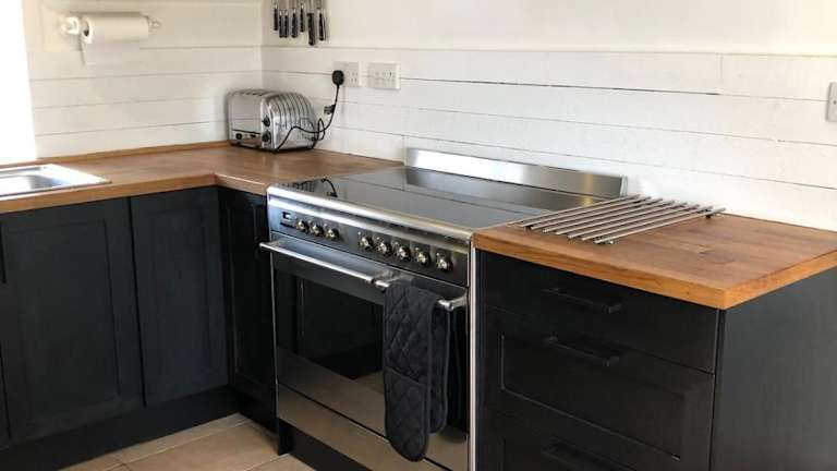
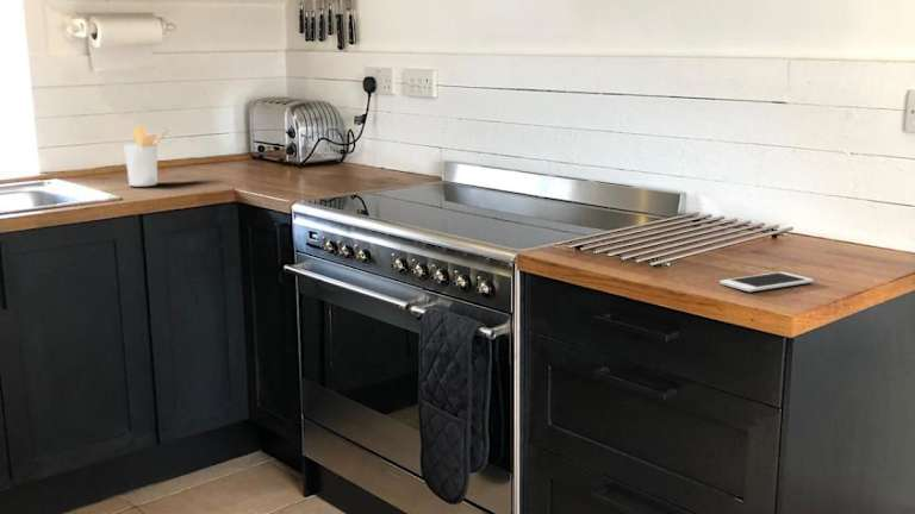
+ utensil holder (149, 155)
+ cell phone (766, 281)
